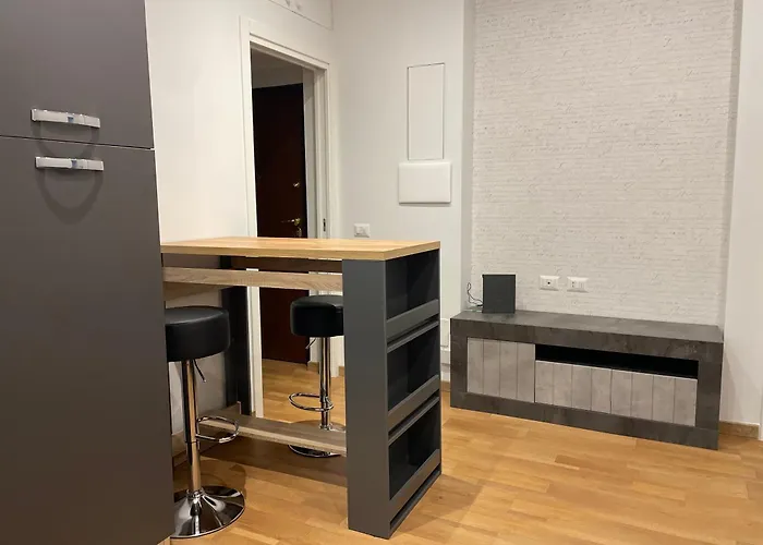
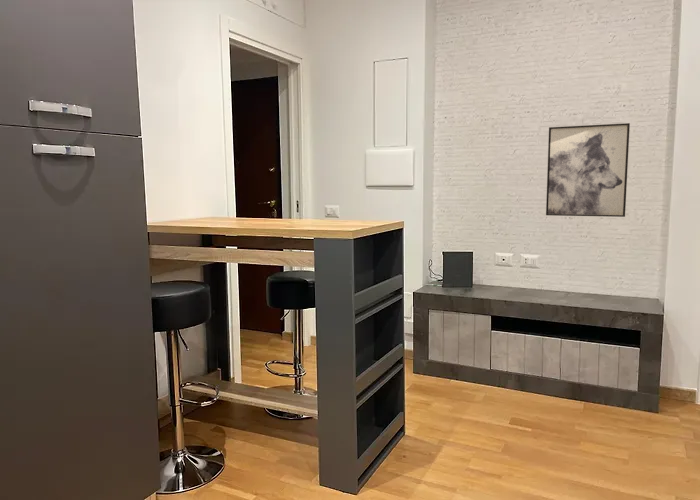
+ wall art (586, 171)
